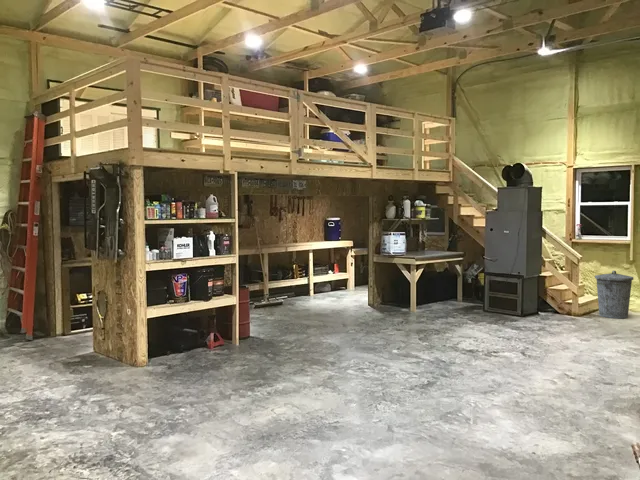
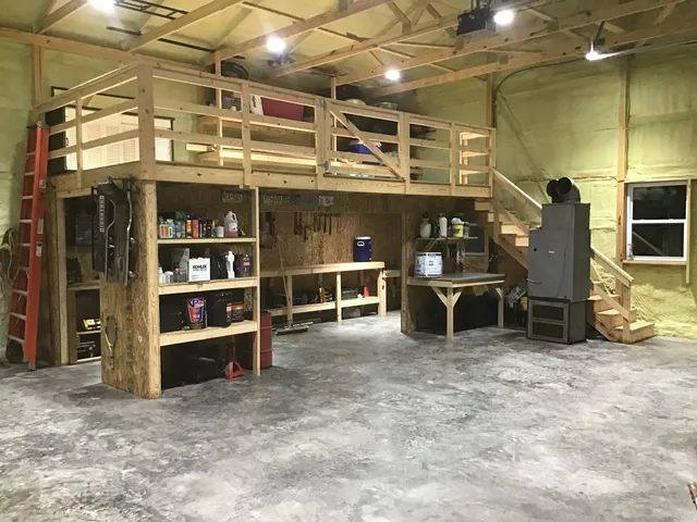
- trash can (613, 293)
